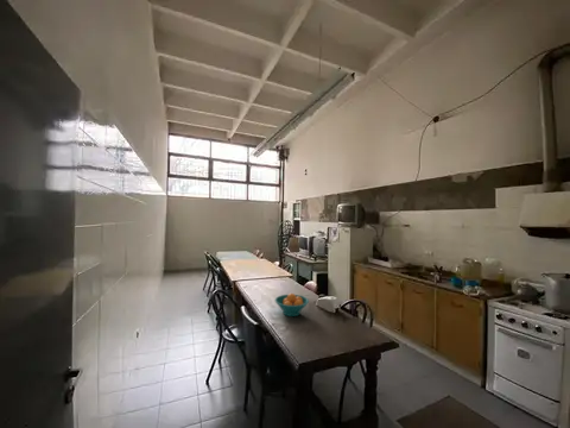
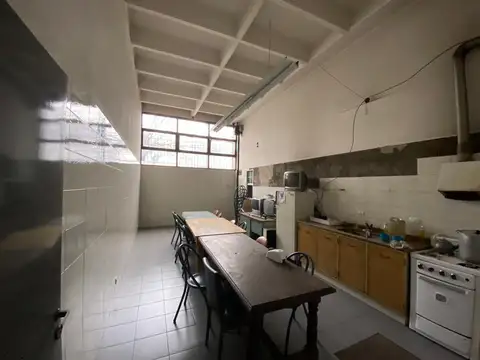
- fruit bowl (291, 303)
